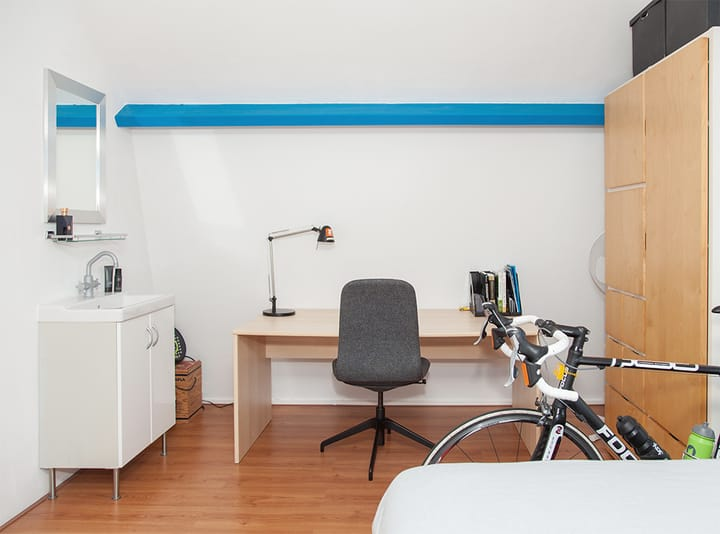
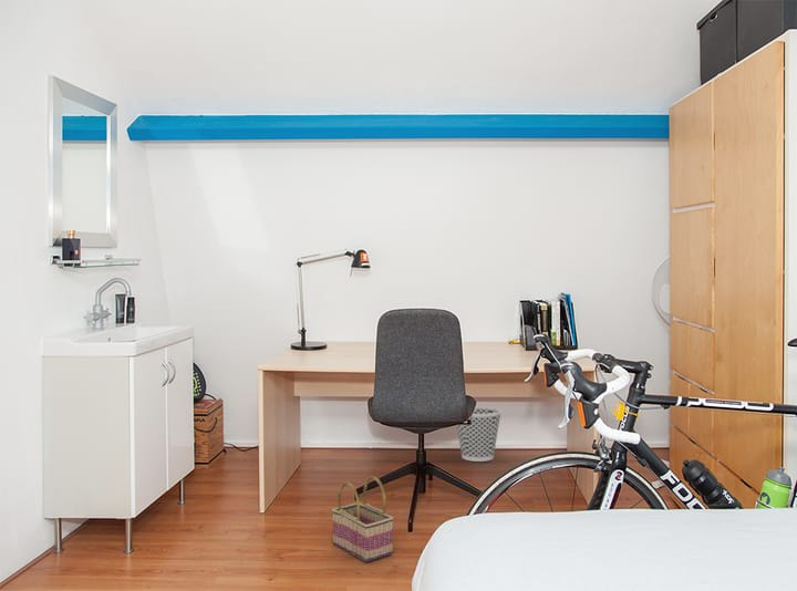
+ basket (362, 514)
+ wastebasket (477, 433)
